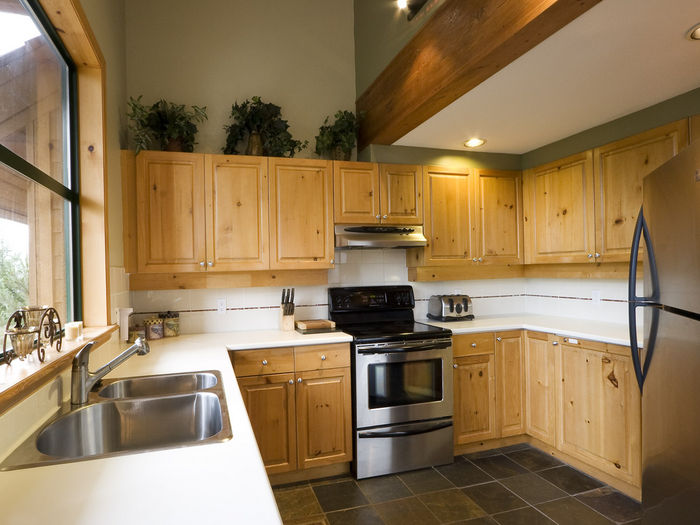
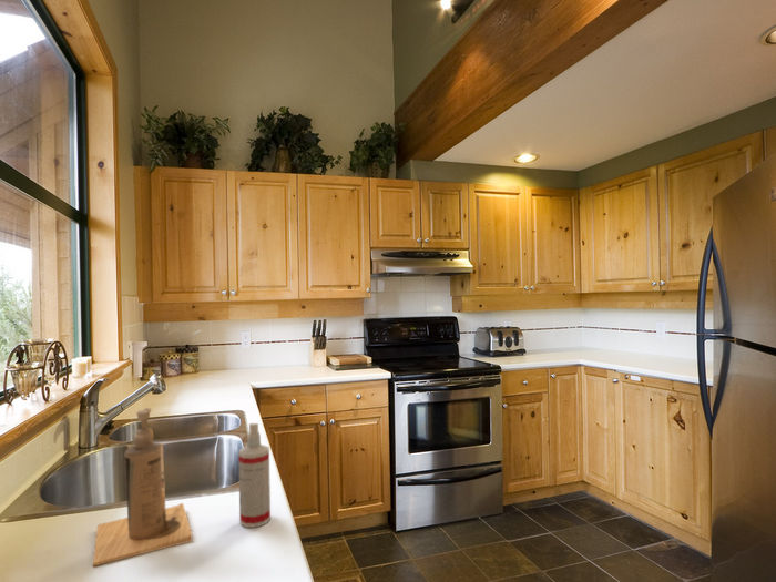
+ soap dispenser (142, 471)
+ spray bottle (254, 471)
